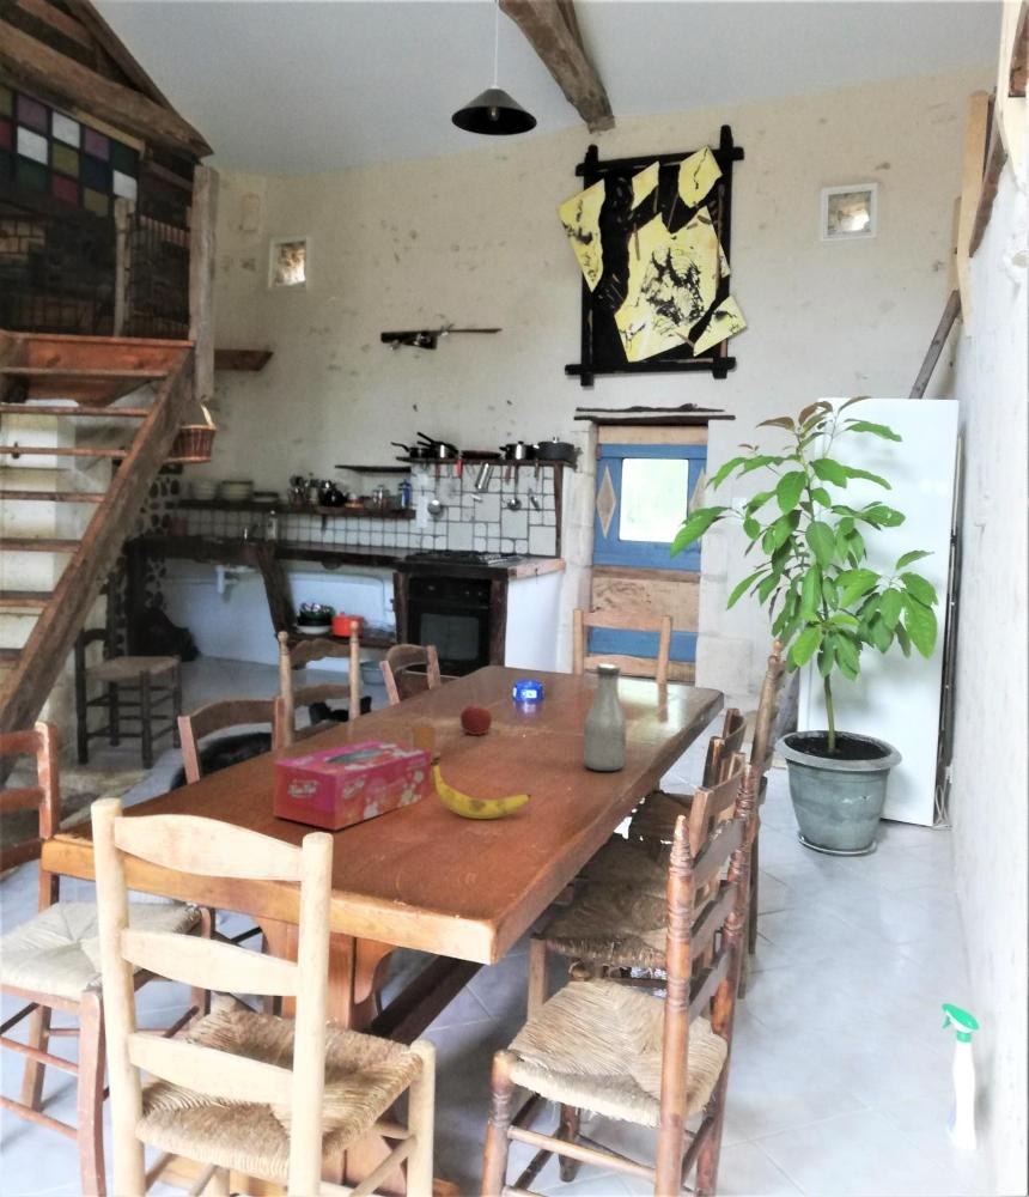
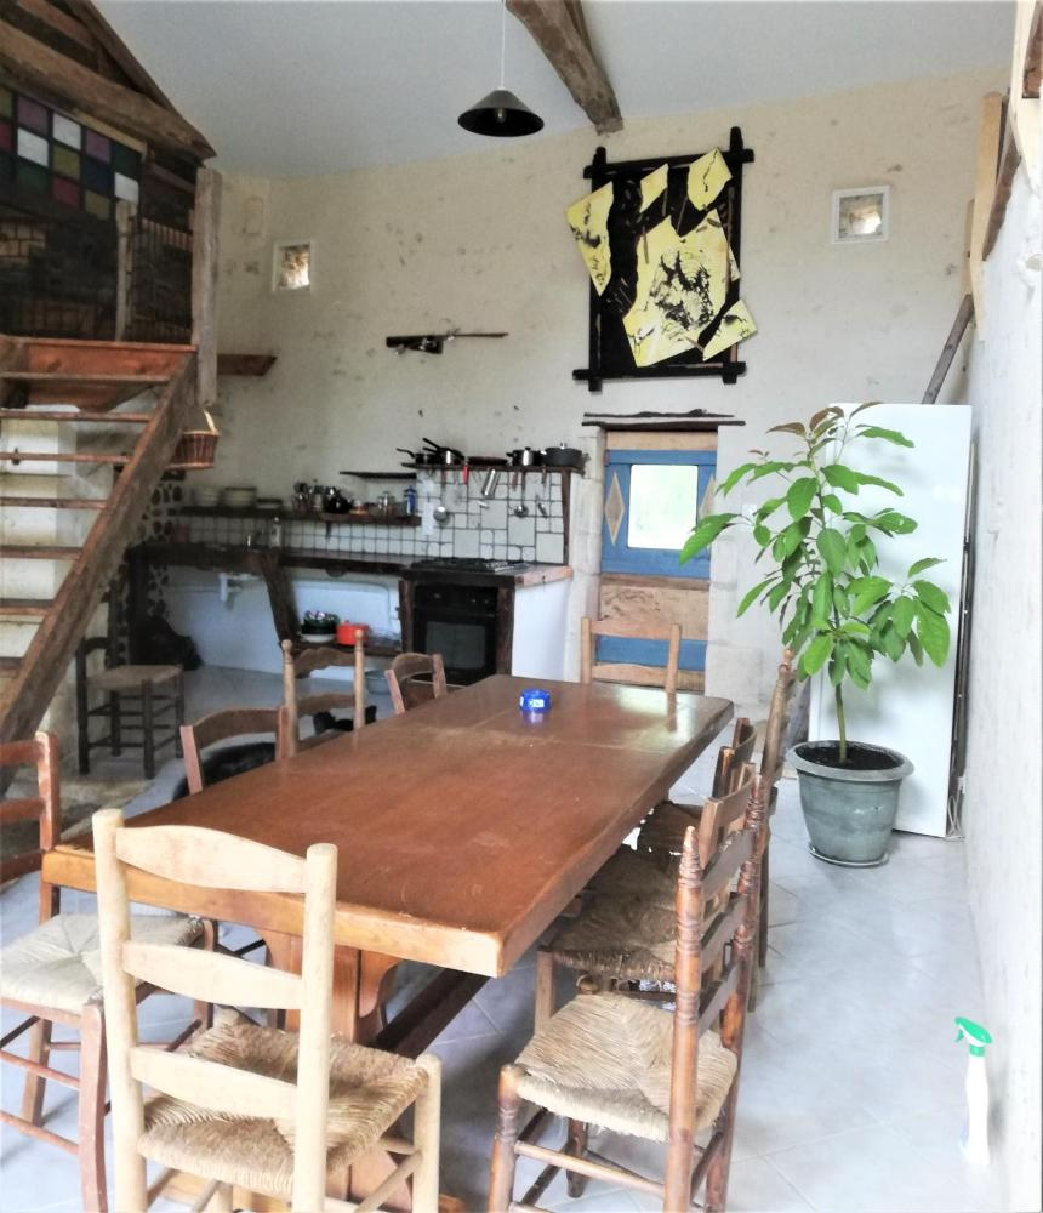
- candle (426, 742)
- tissue box (355, 780)
- banana (481, 800)
- bottle (605, 716)
- fruit (475, 718)
